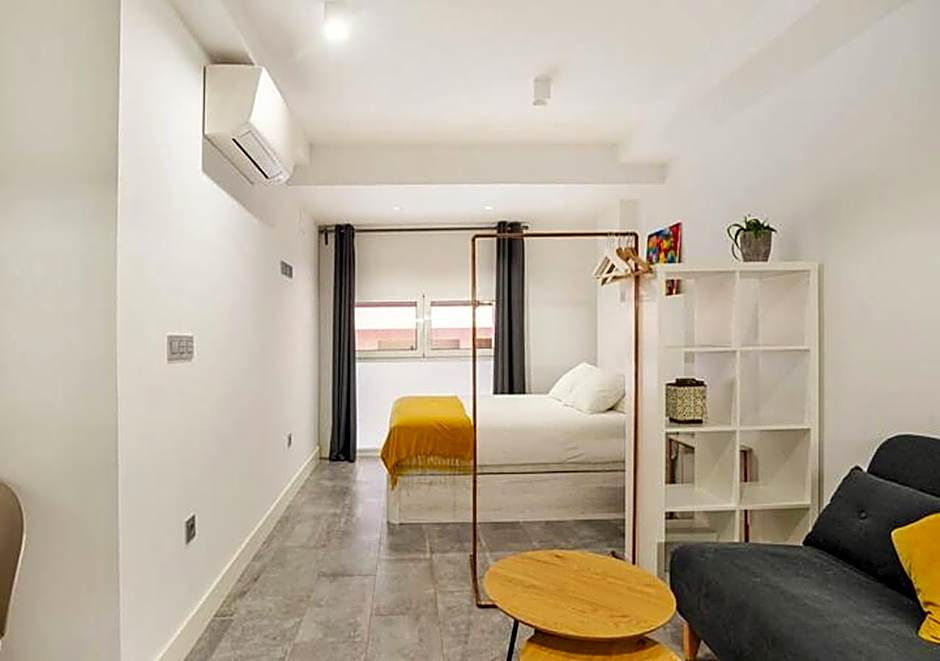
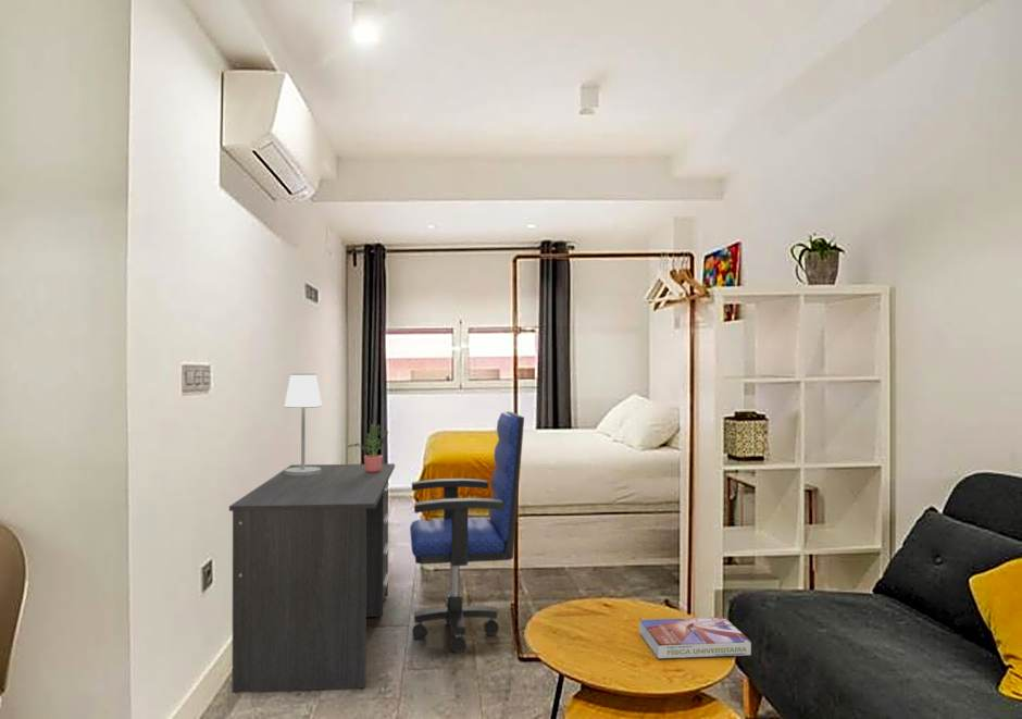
+ desk (325, 558)
+ potted plant (367, 446)
+ textbook (693, 636)
+ table lamp (302, 422)
+ office chair (464, 524)
